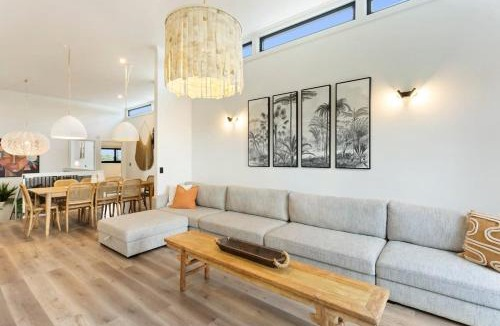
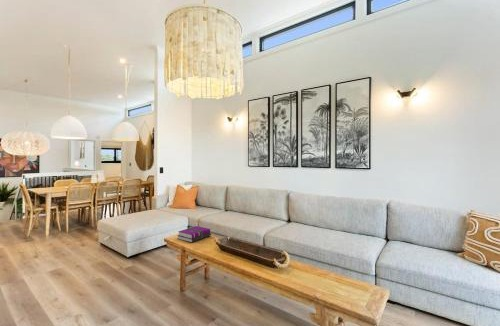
+ hardback book (194, 233)
